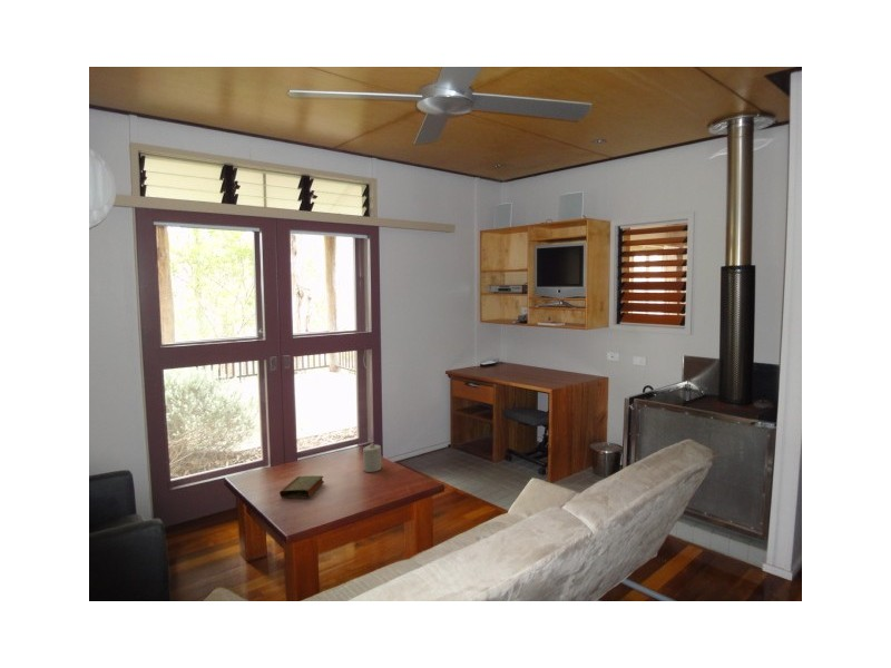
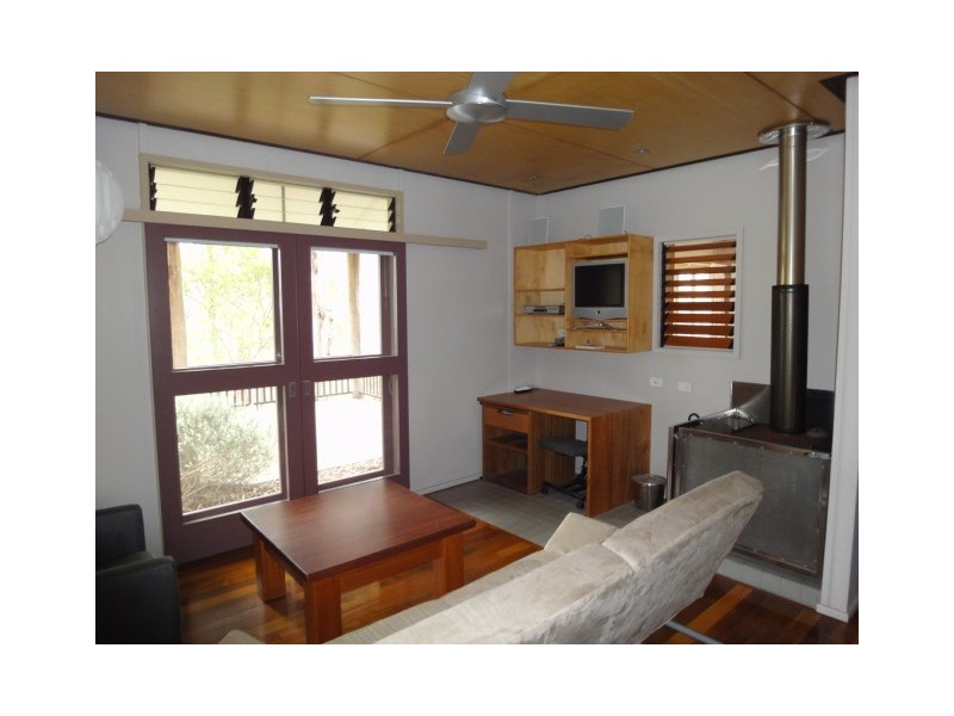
- book (301, 485)
- candle (372, 455)
